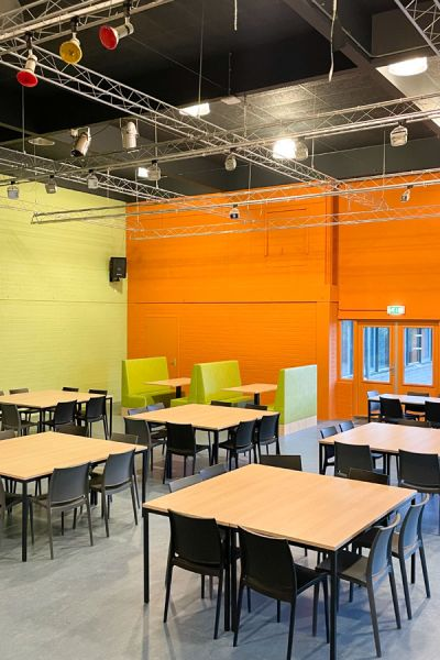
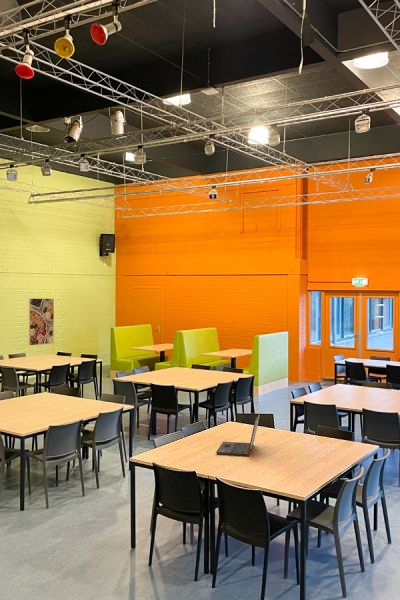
+ laptop (238, 442)
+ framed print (41, 321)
